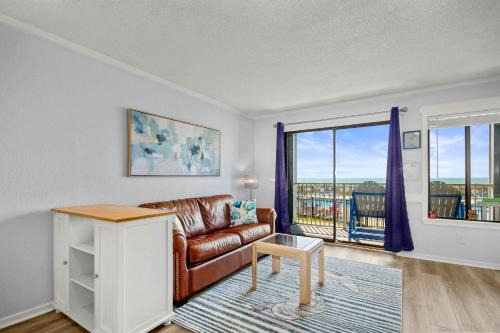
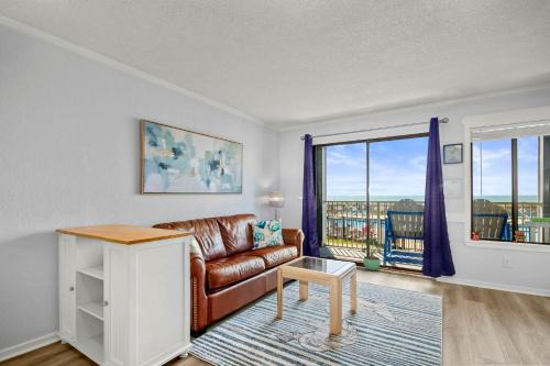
+ potted plant (372, 253)
